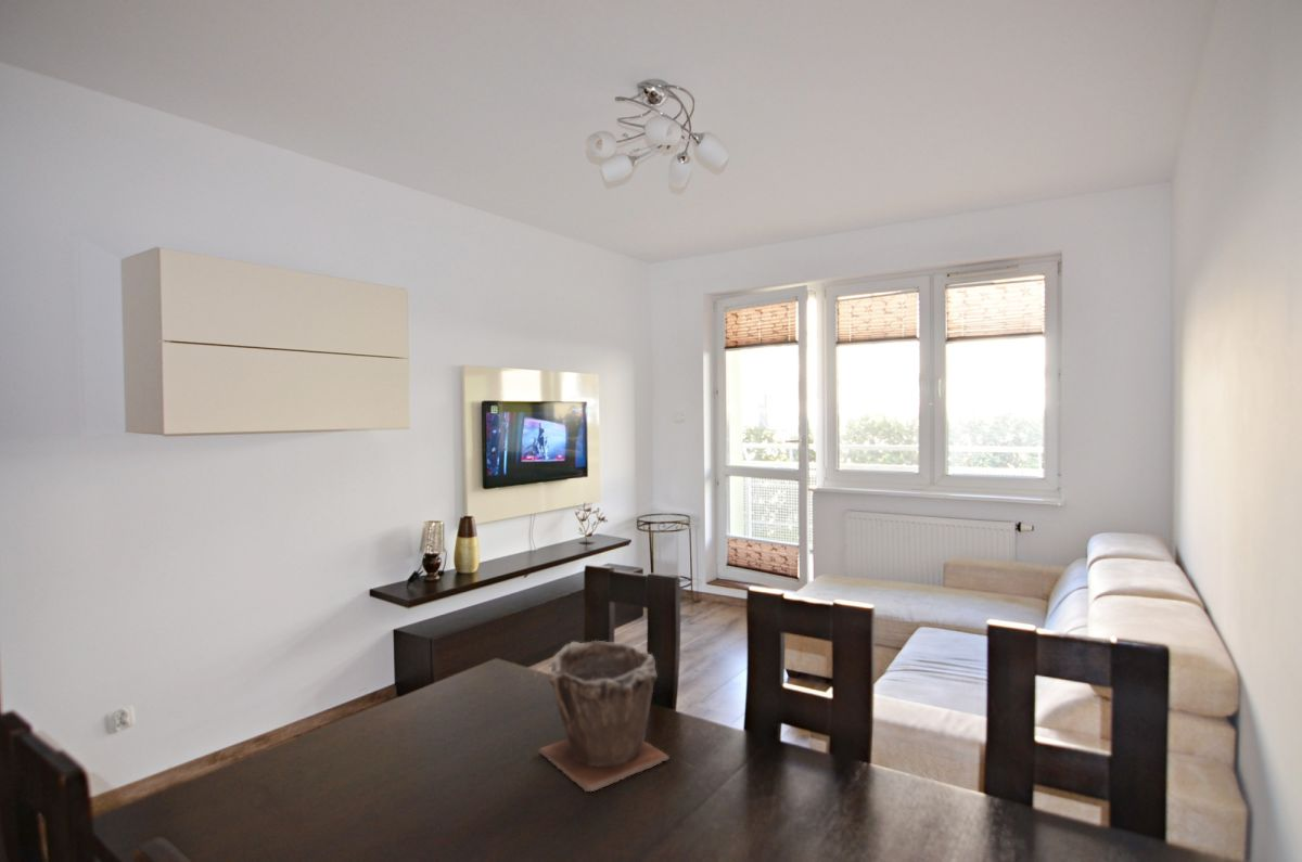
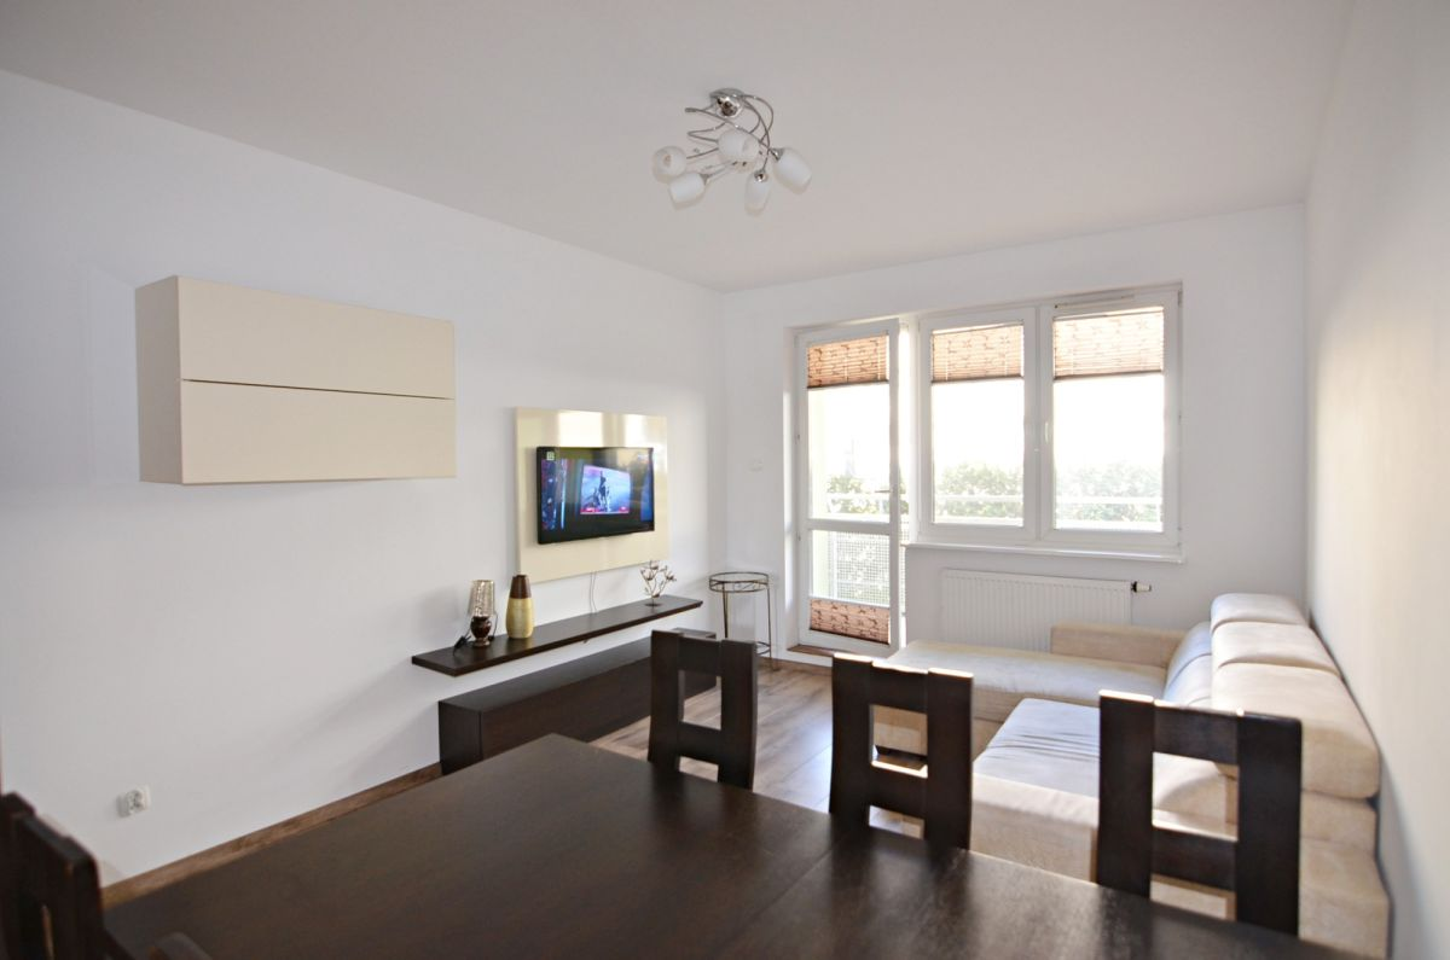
- plant pot (602, 705)
